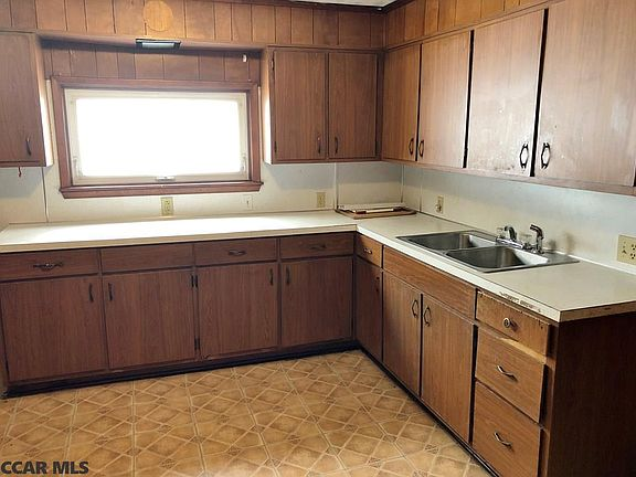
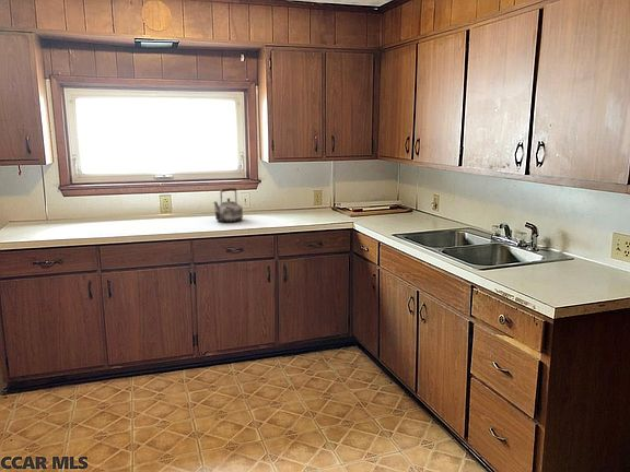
+ kettle (225, 204)
